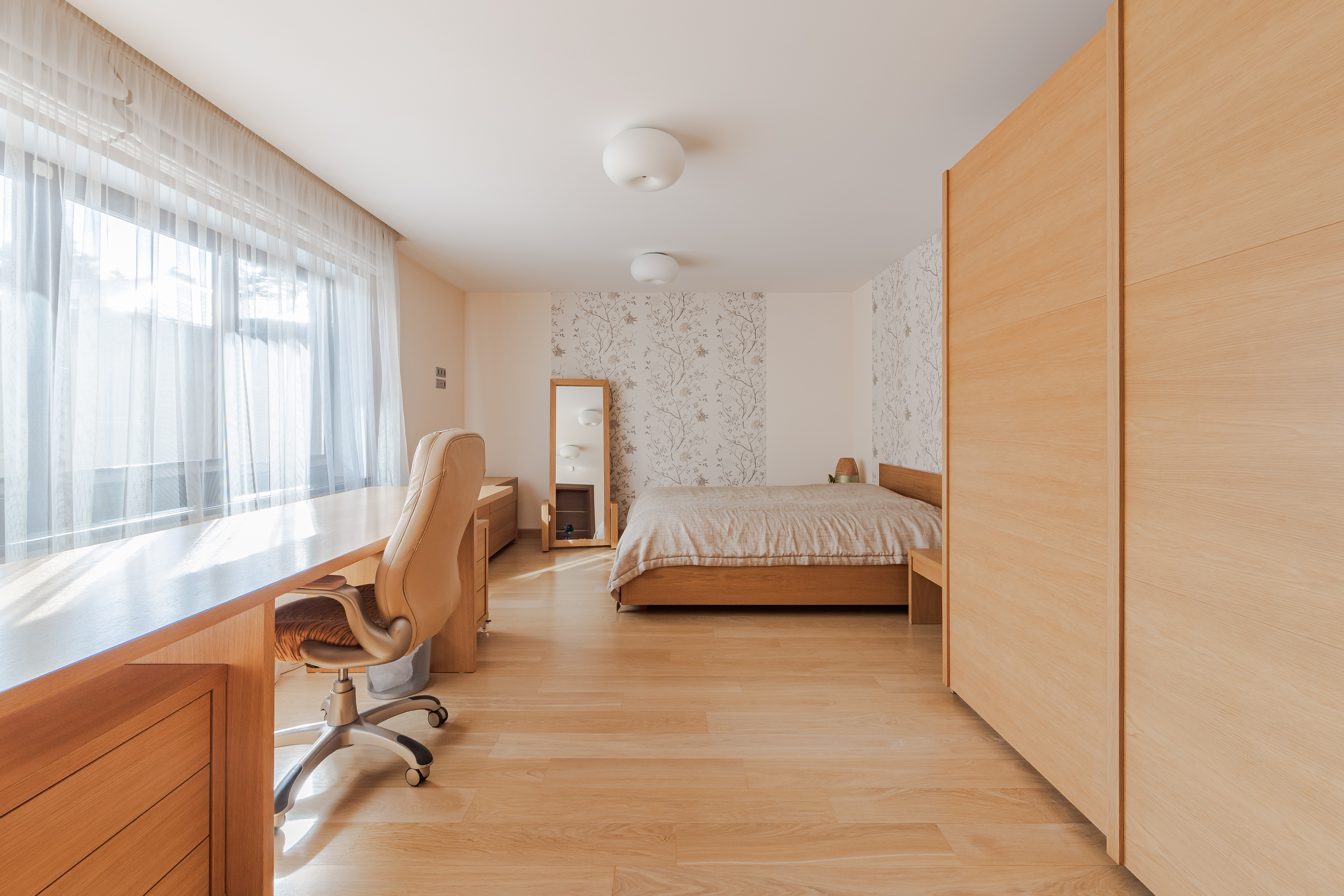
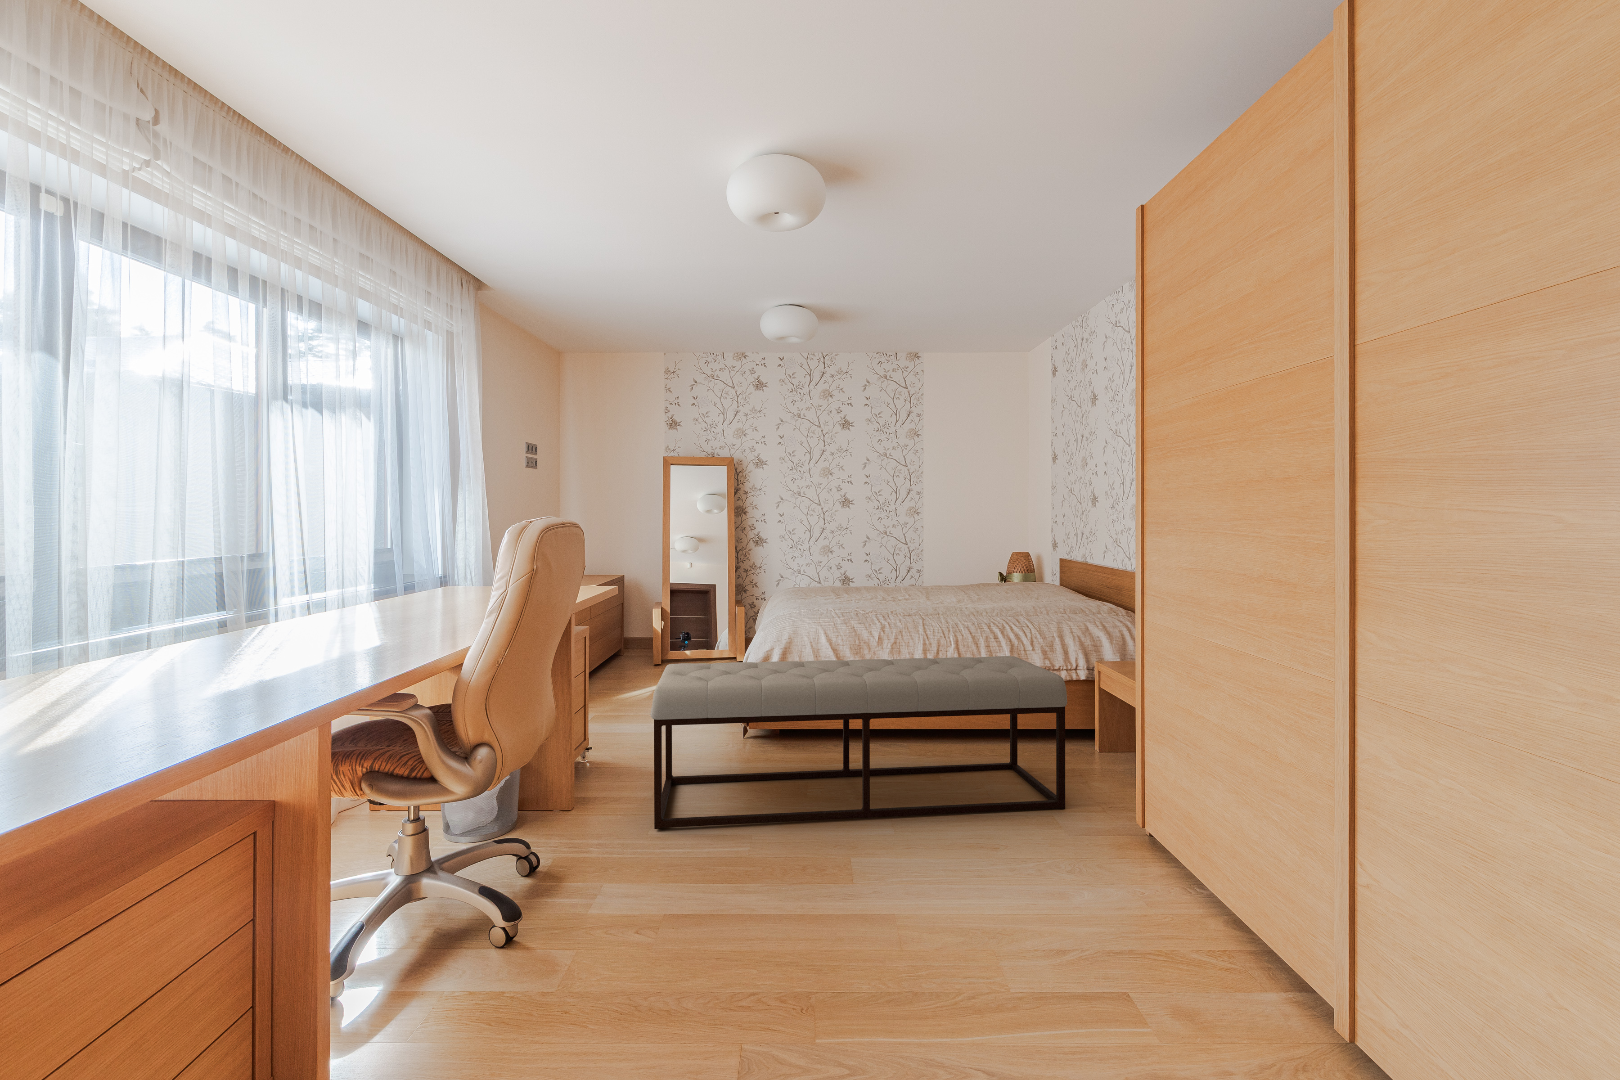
+ bench (849, 732)
